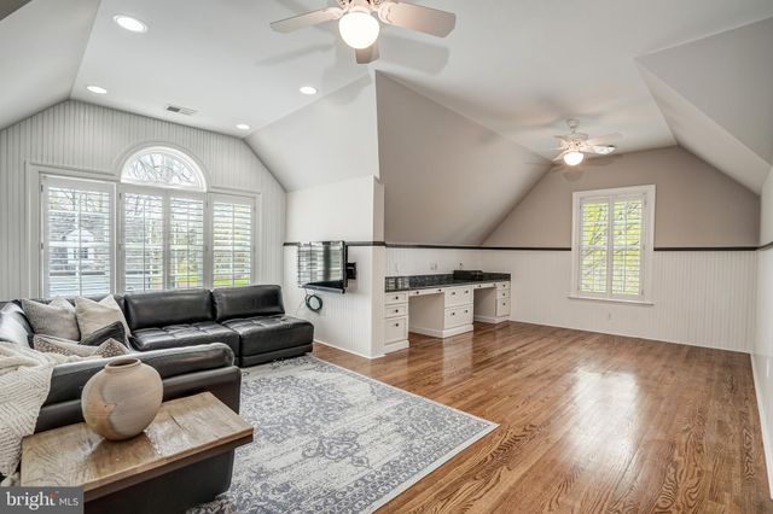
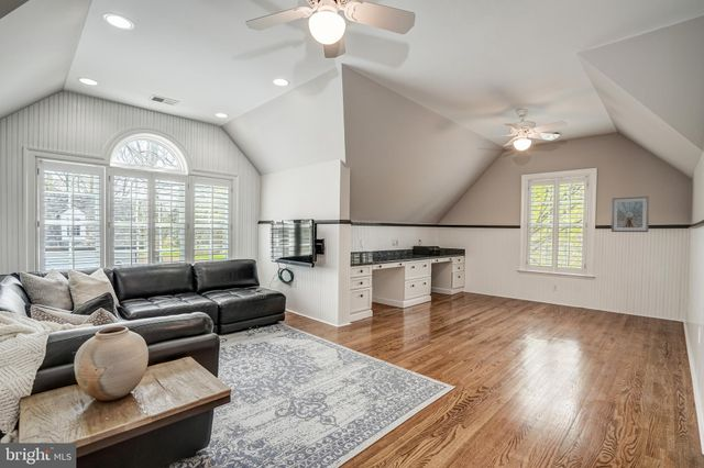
+ picture frame (629, 214)
